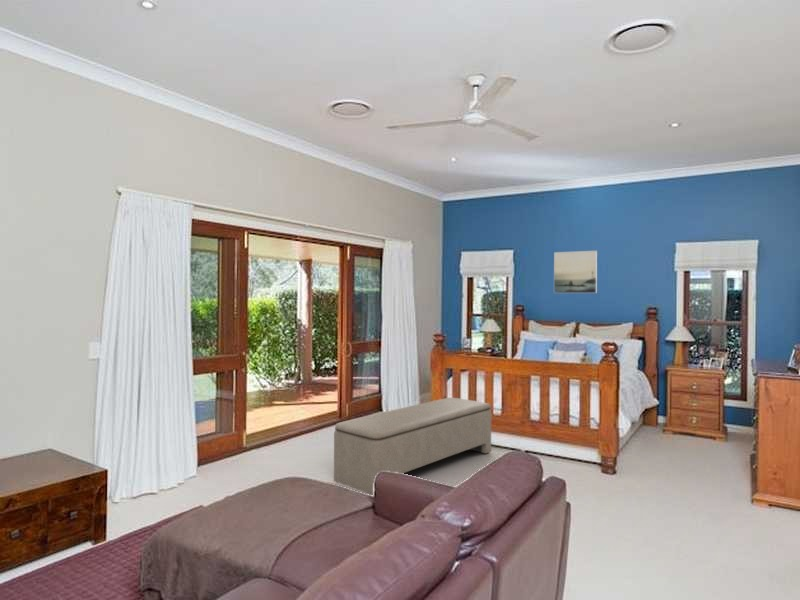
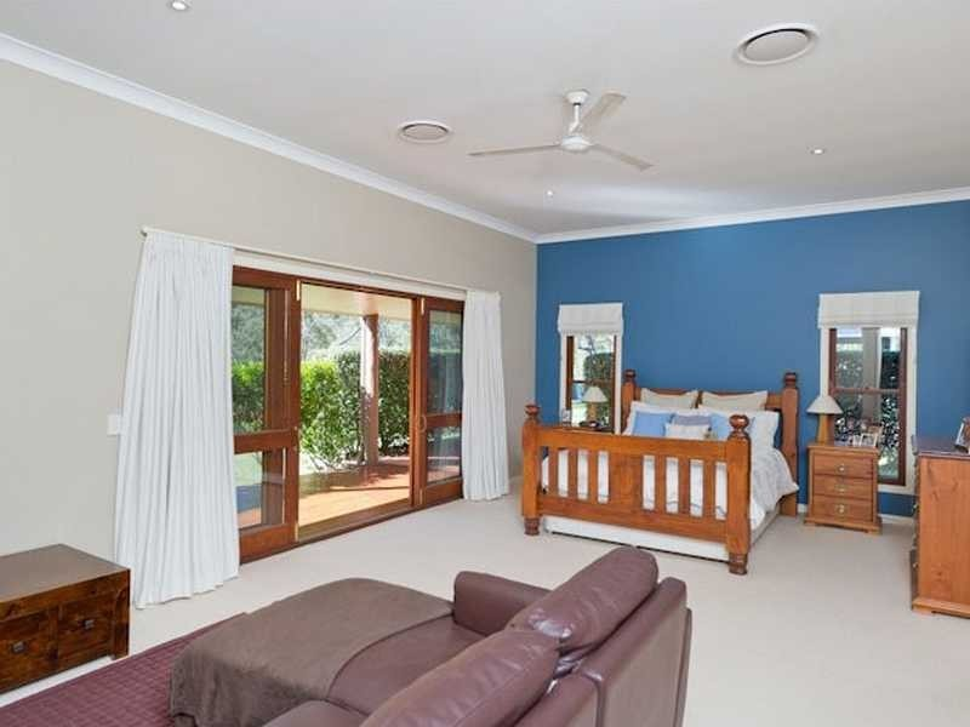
- bench (419, 438)
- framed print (575, 272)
